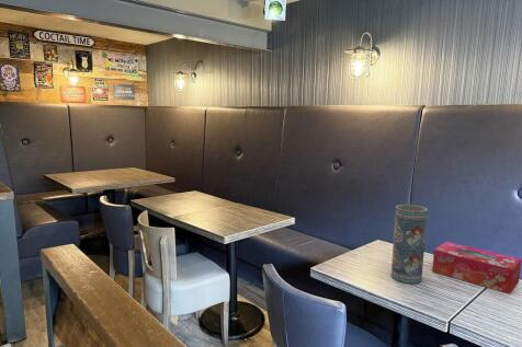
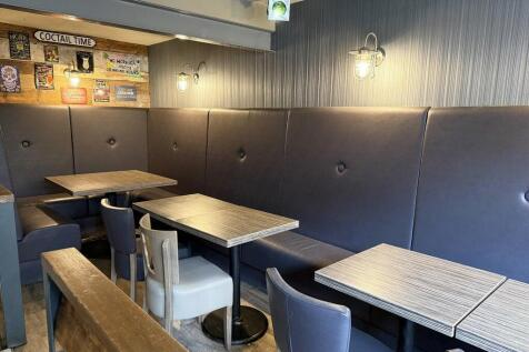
- vase (408, 243)
- tissue box (475, 265)
